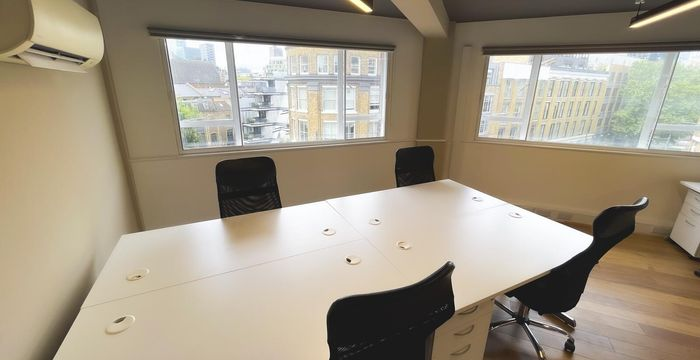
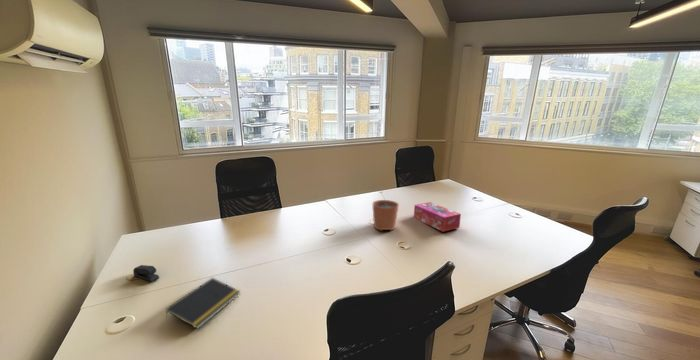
+ plant pot (385, 209)
+ stapler (145, 271)
+ tissue box (436, 215)
+ notepad (205, 300)
